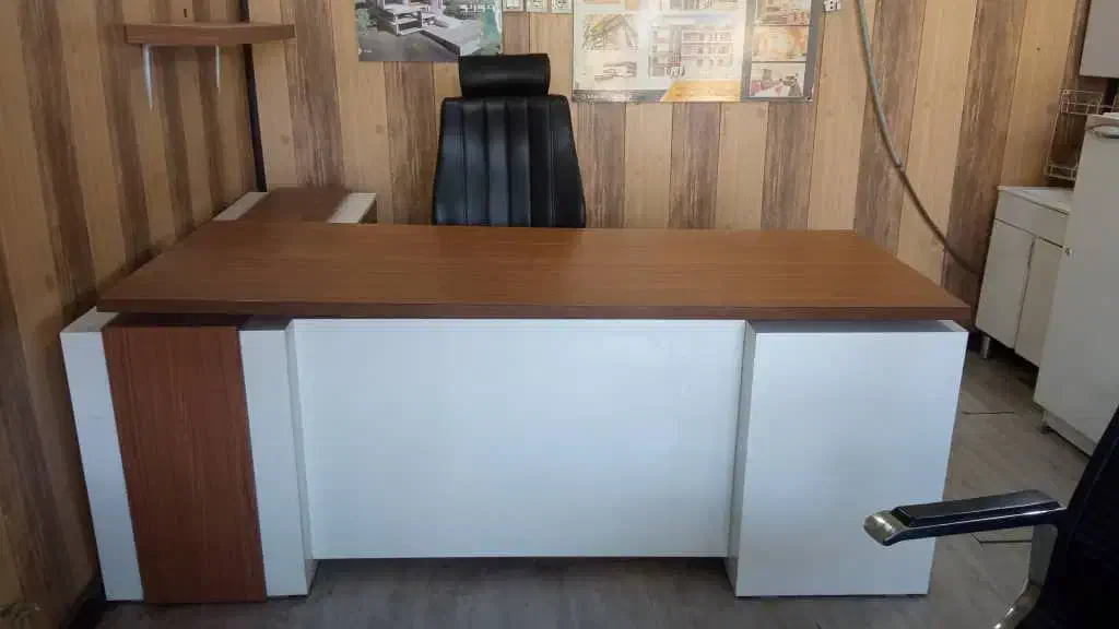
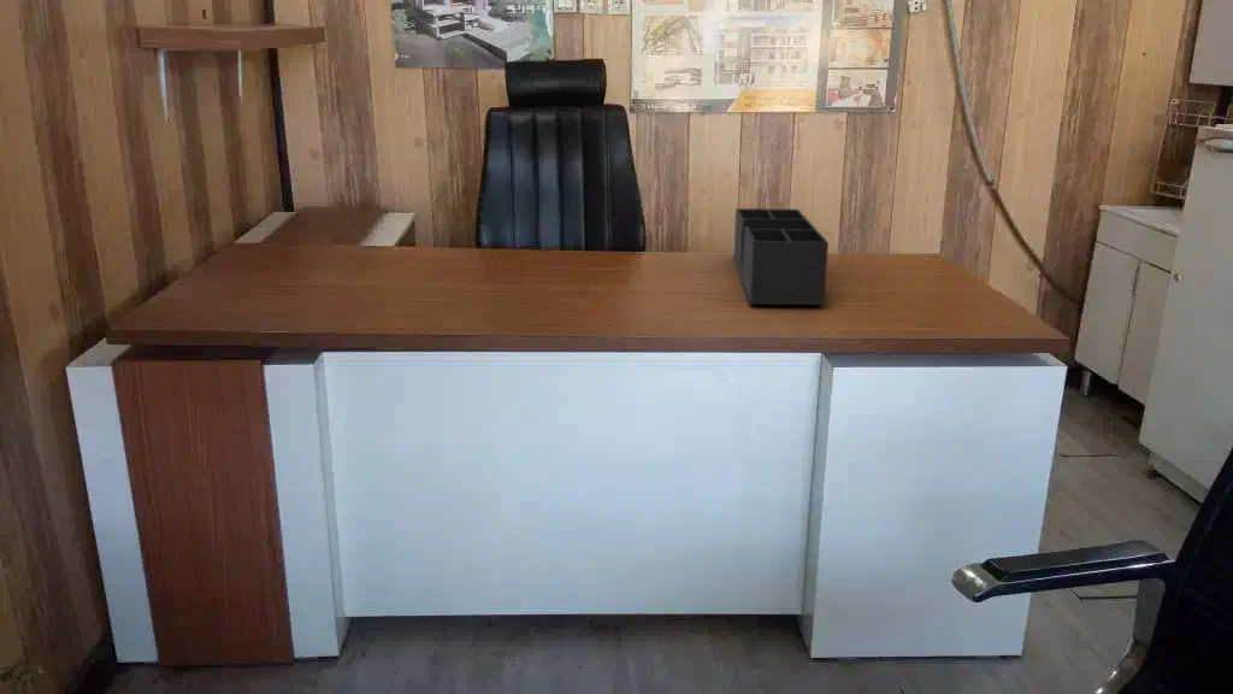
+ desk organizer (775, 252)
